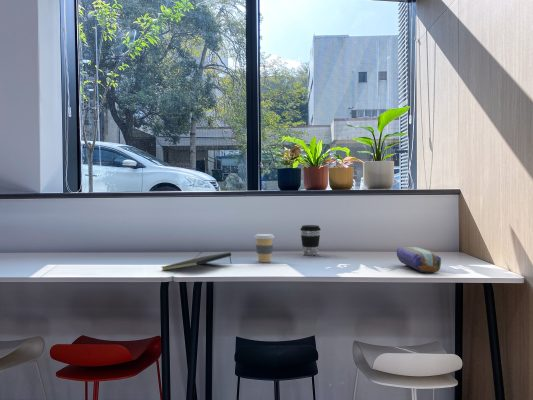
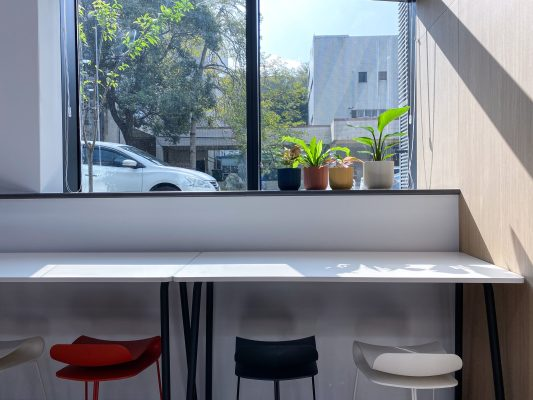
- coffee cup (310, 240)
- pencil case (417, 258)
- coffee cup (264, 247)
- notepad (197, 261)
